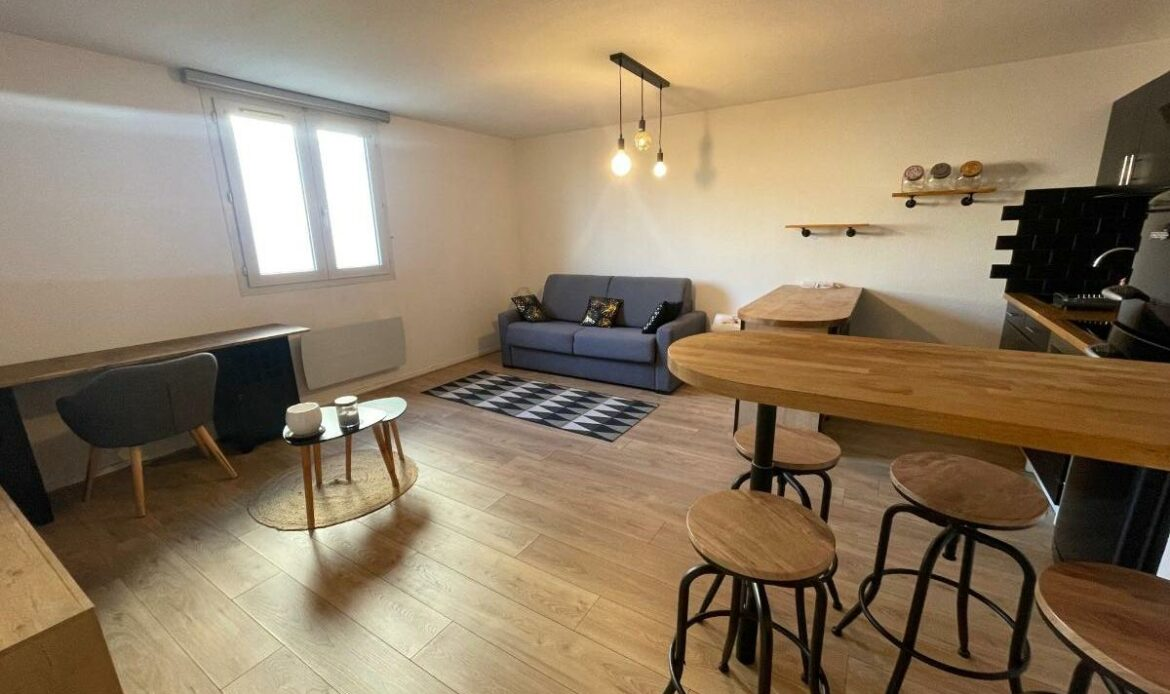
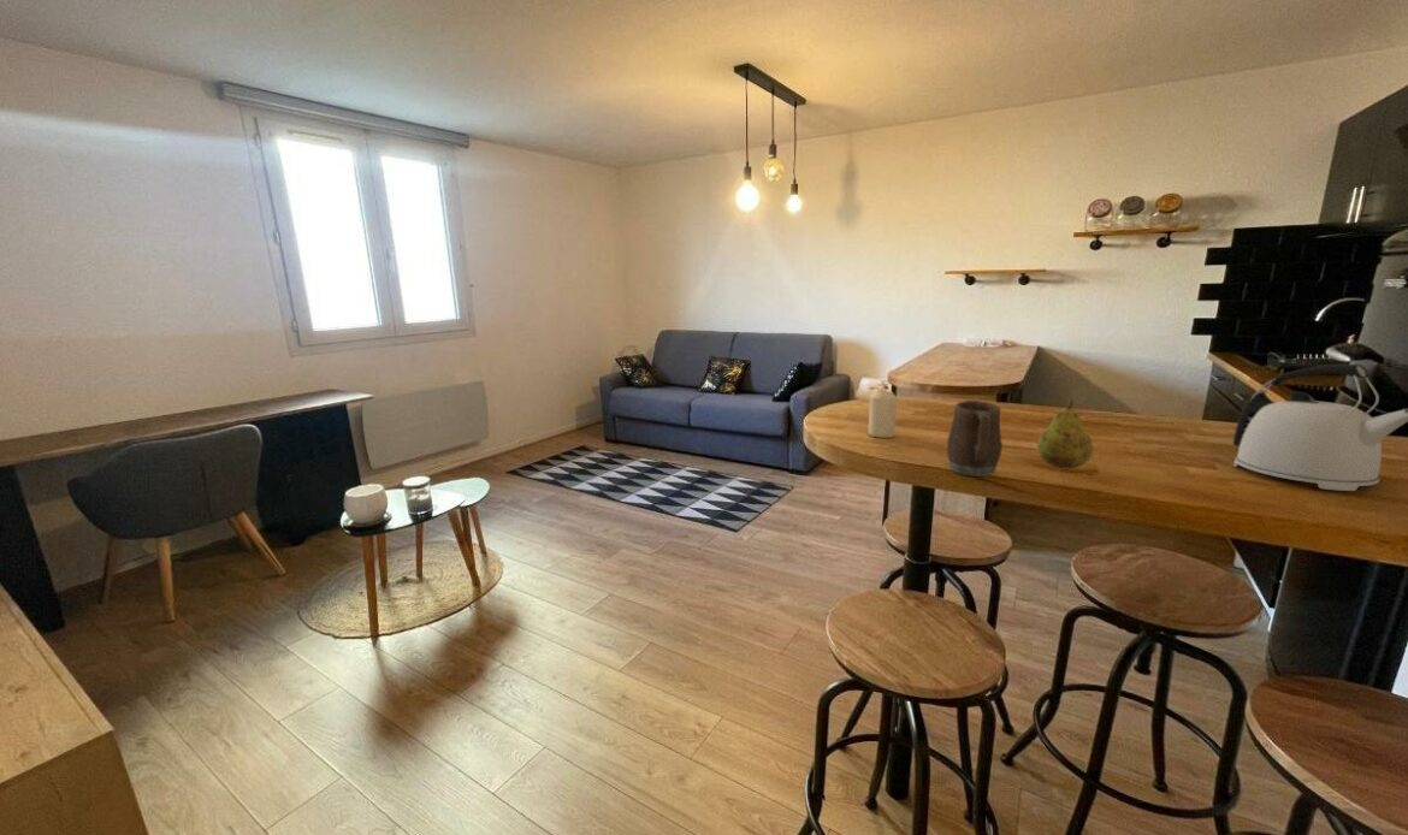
+ kettle (1317, 419)
+ fruit (1065, 434)
+ candle (882, 411)
+ mug (976, 438)
